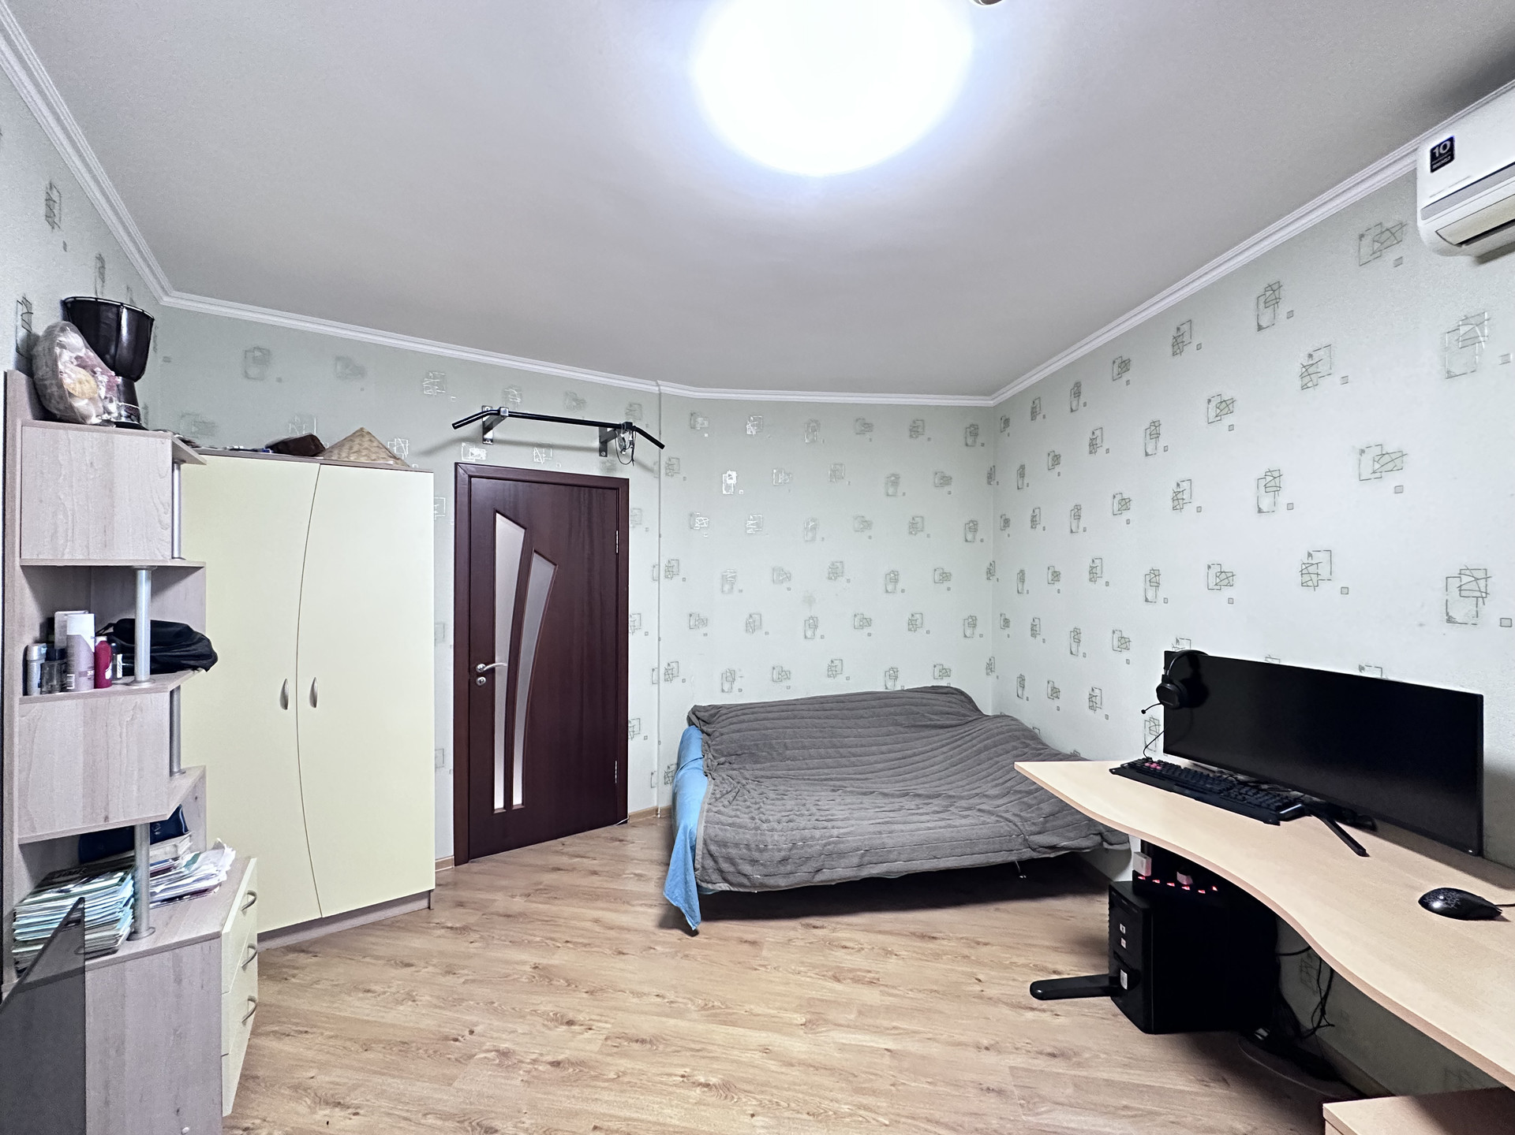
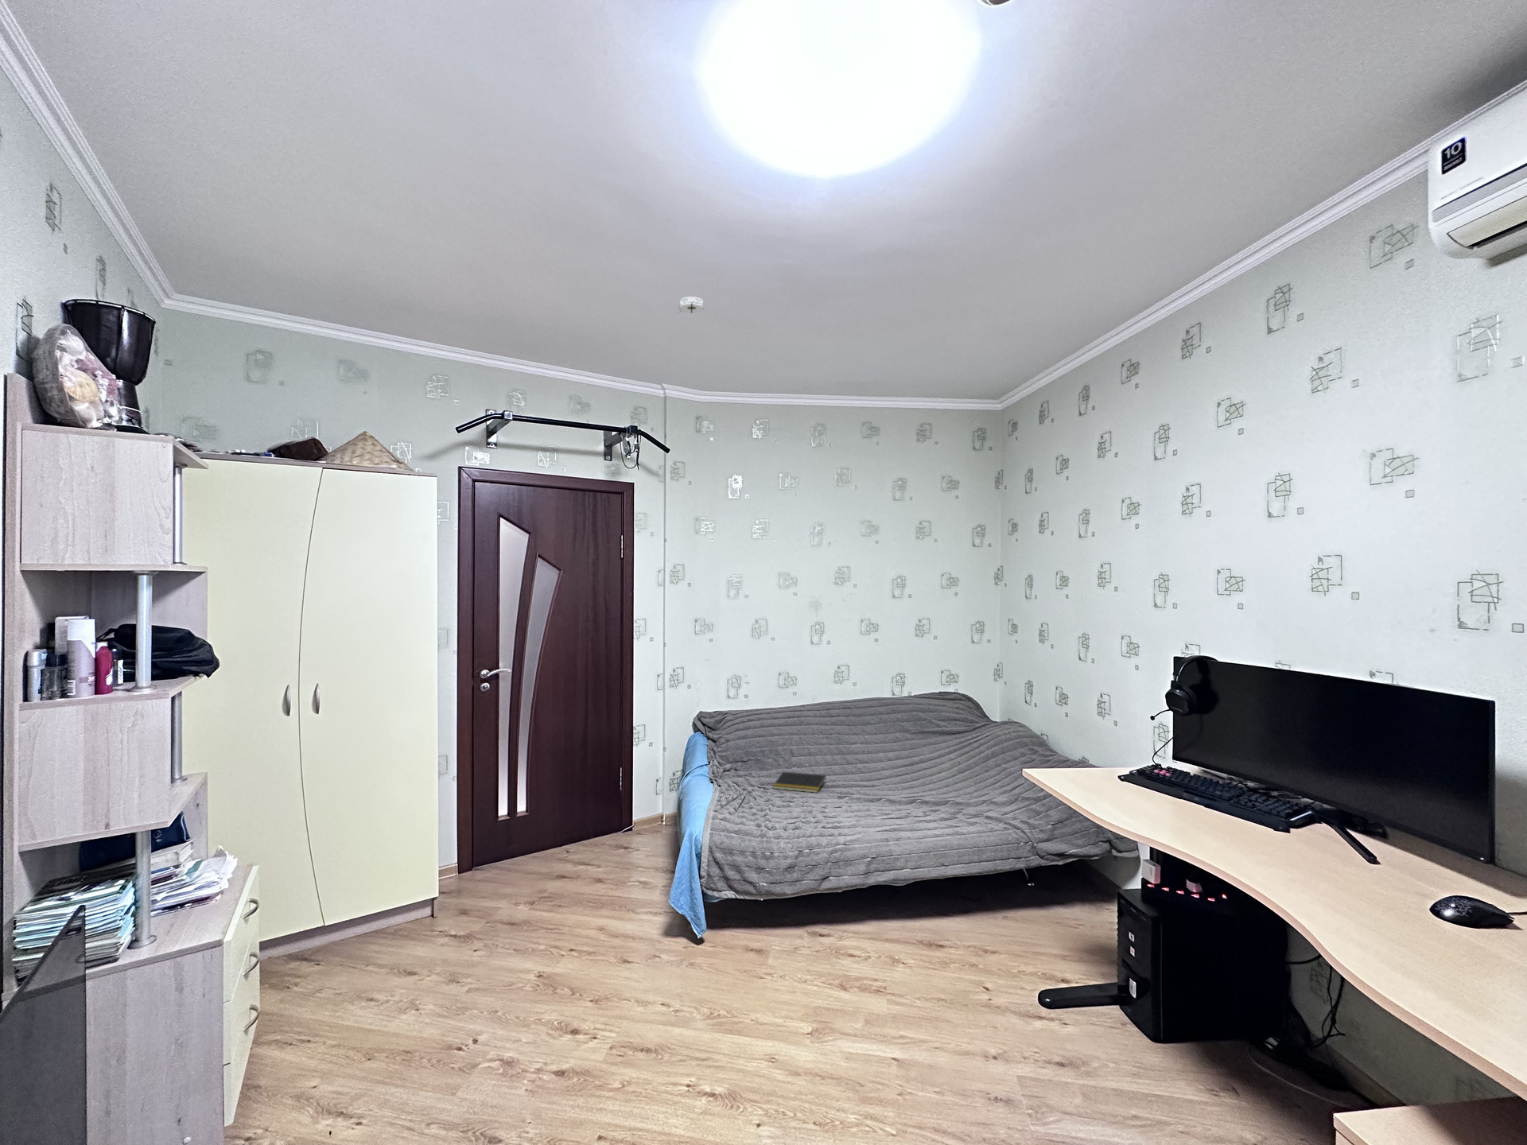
+ notepad (800, 782)
+ smoke detector (690, 304)
